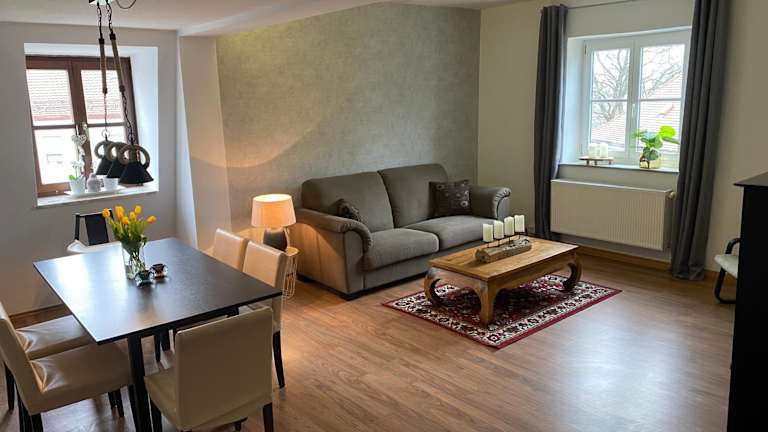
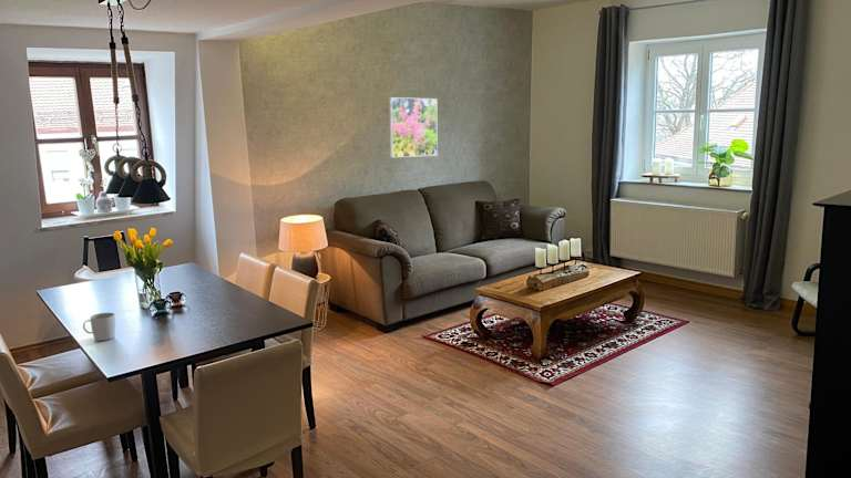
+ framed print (413, 127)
+ mug (99, 326)
